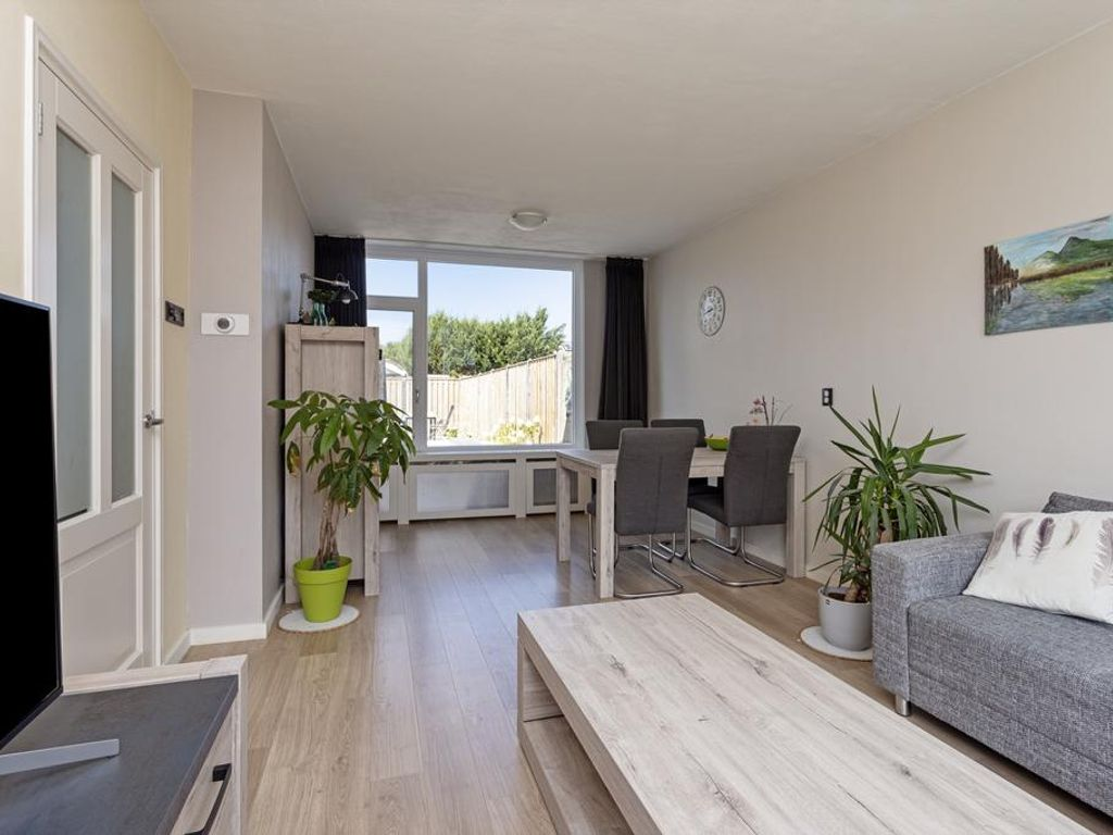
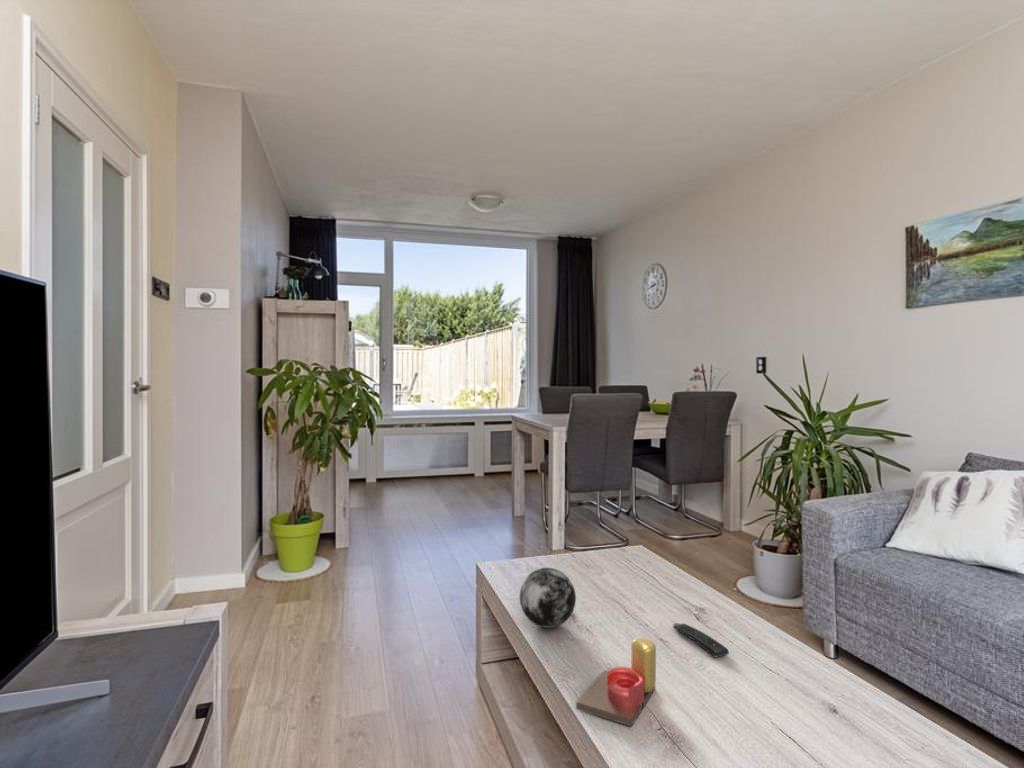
+ candle (619, 672)
+ decorative orb (547, 597)
+ remote control (697, 637)
